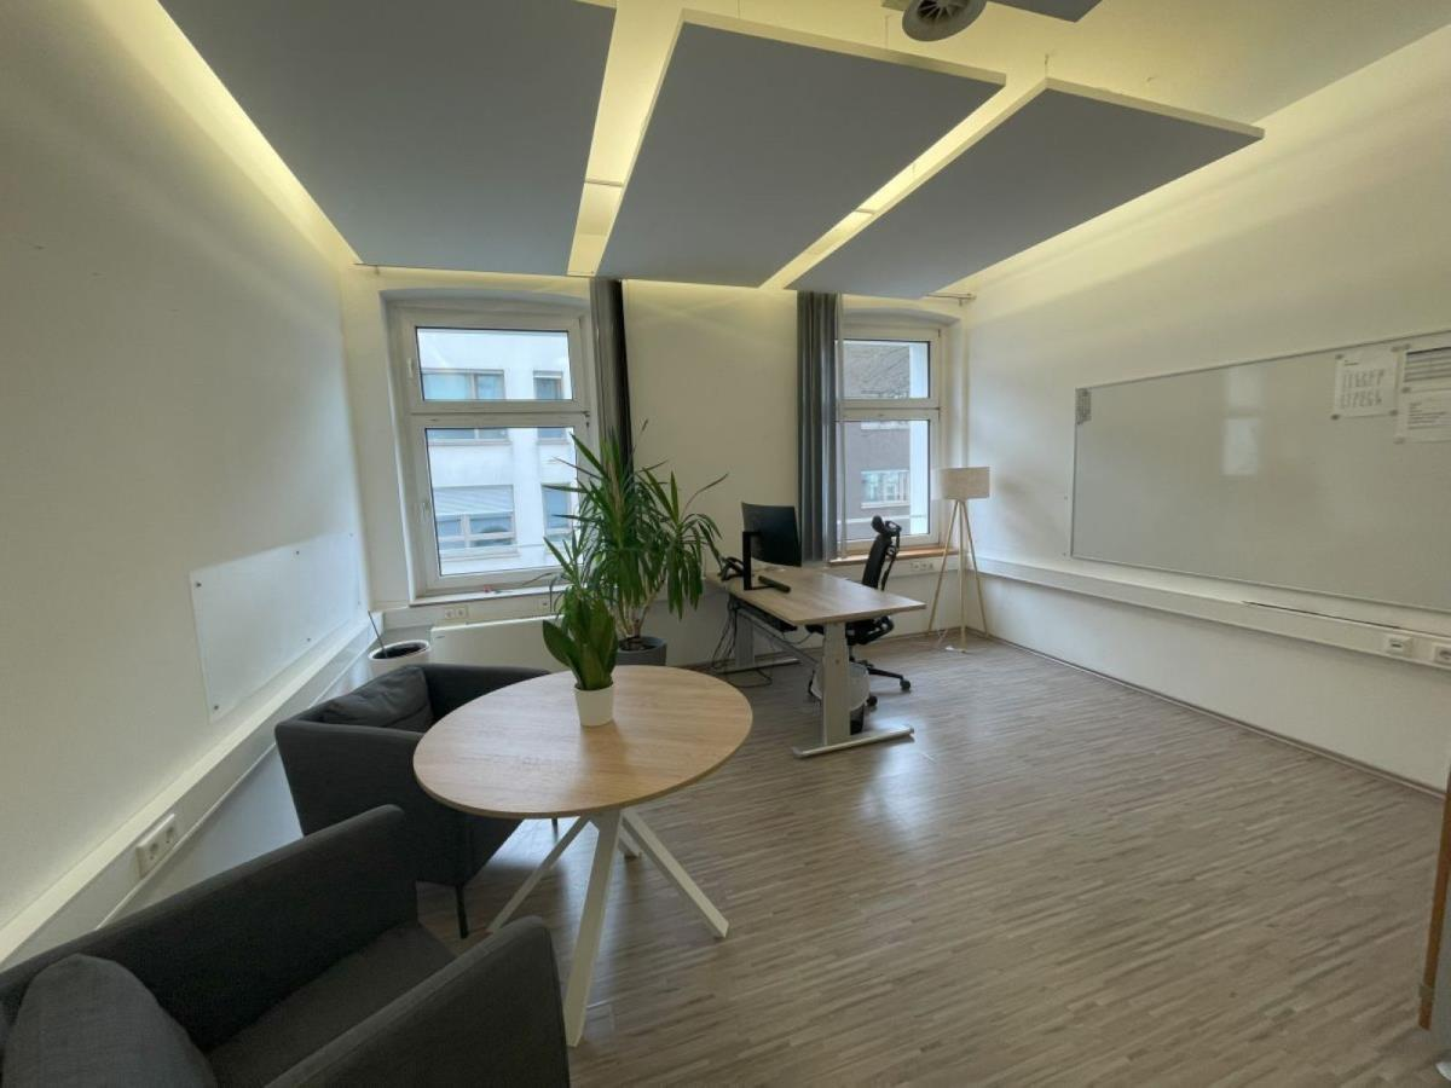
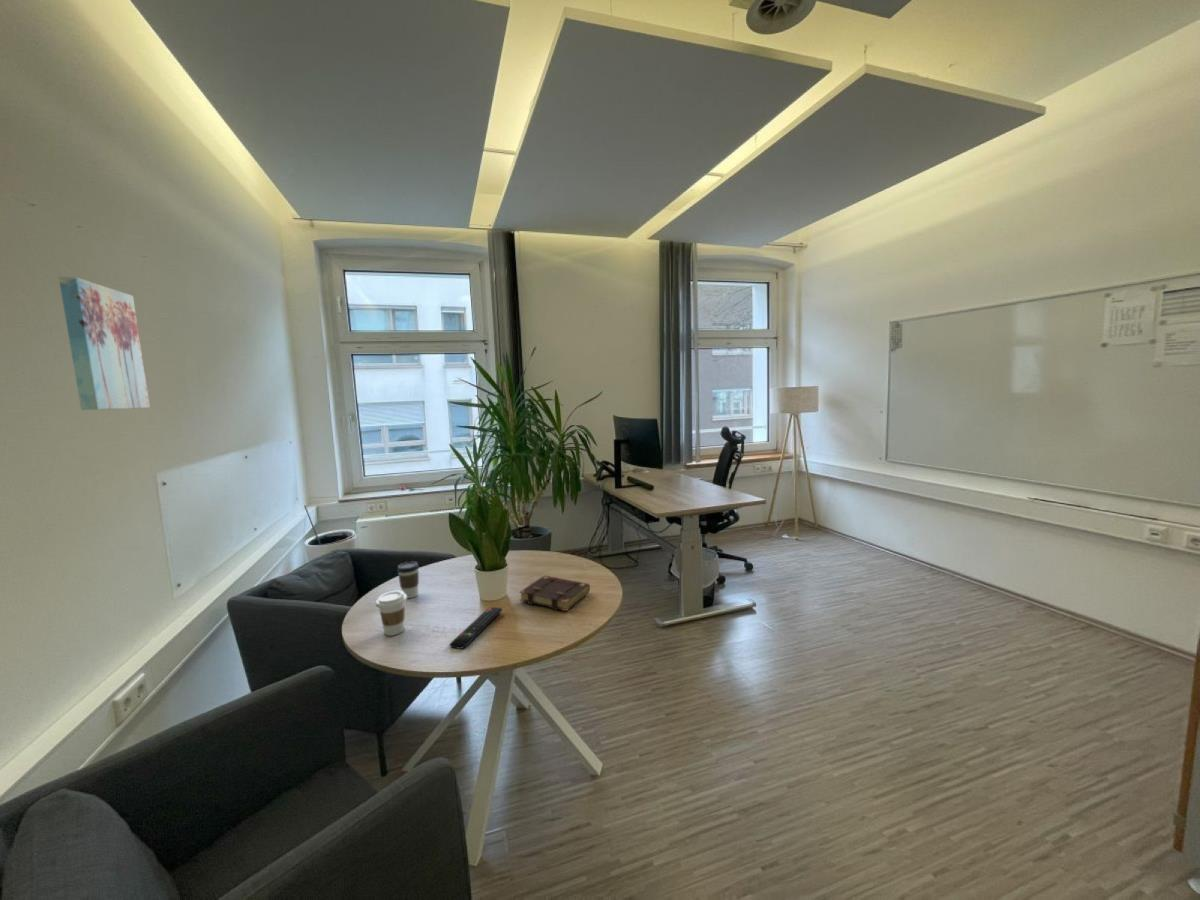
+ coffee cup (409, 580)
+ wall art (109, 348)
+ remote control (478, 626)
+ coffee cup (392, 613)
+ book (555, 591)
